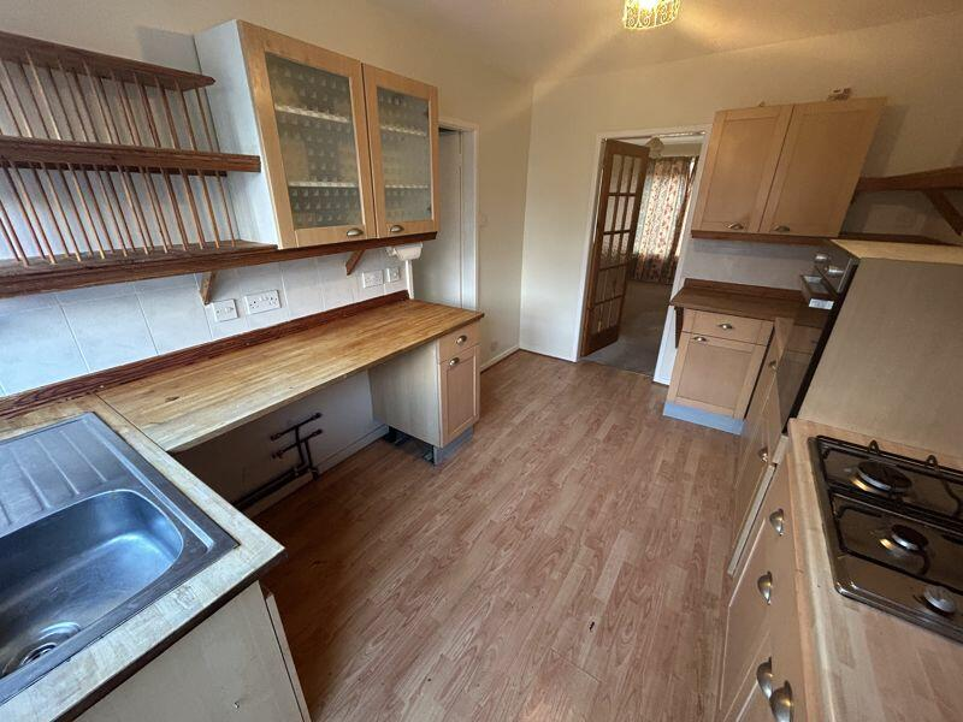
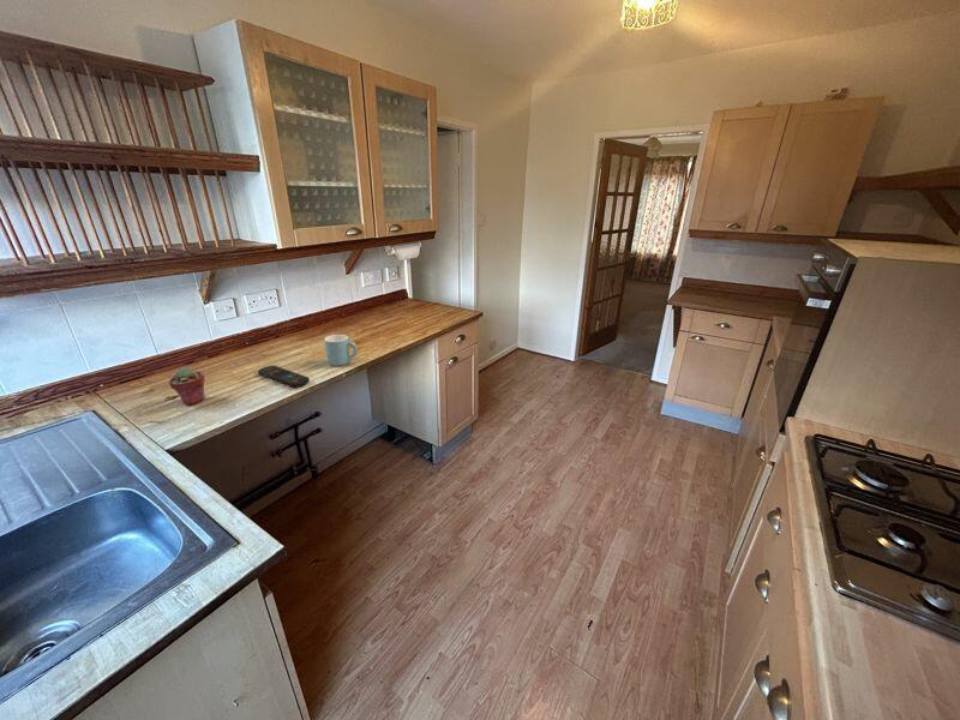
+ remote control (283, 376)
+ potted succulent (188, 384)
+ mug (342, 349)
